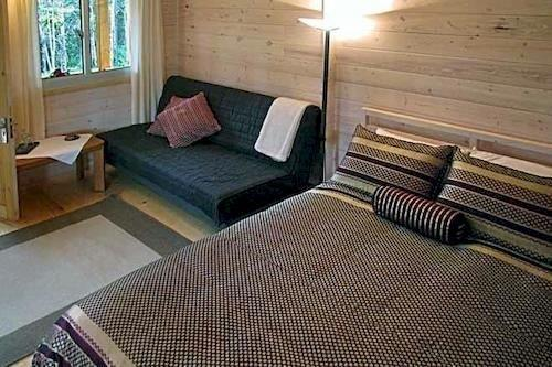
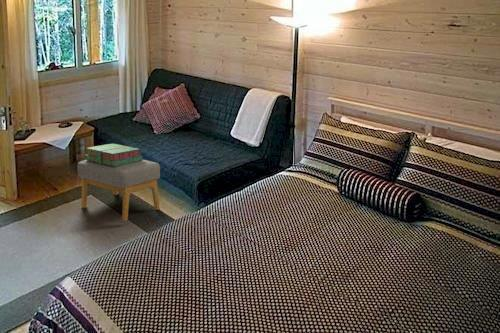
+ footstool (119, 184)
+ stack of books (113, 154)
